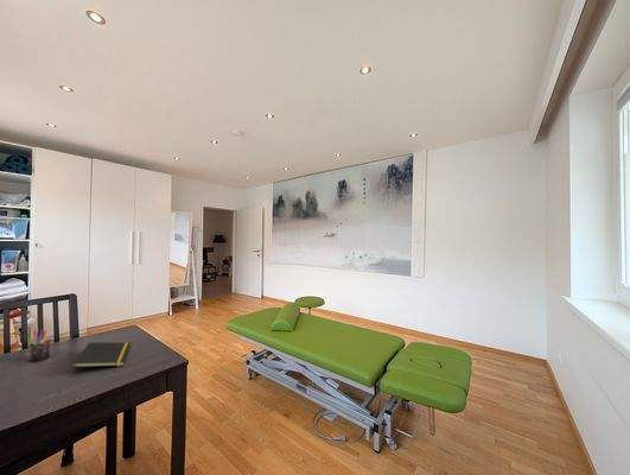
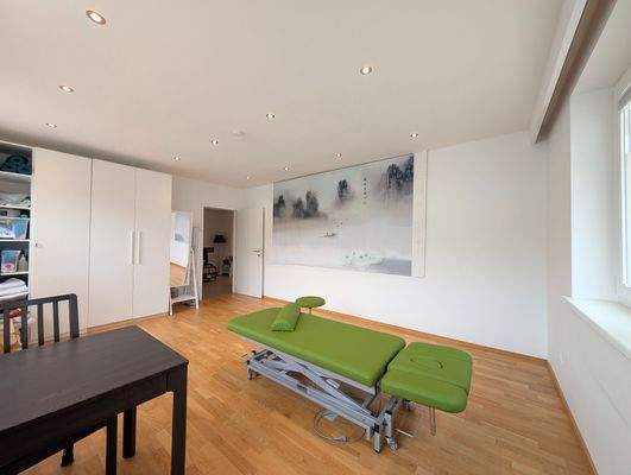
- pen holder (37, 344)
- notepad (104, 353)
